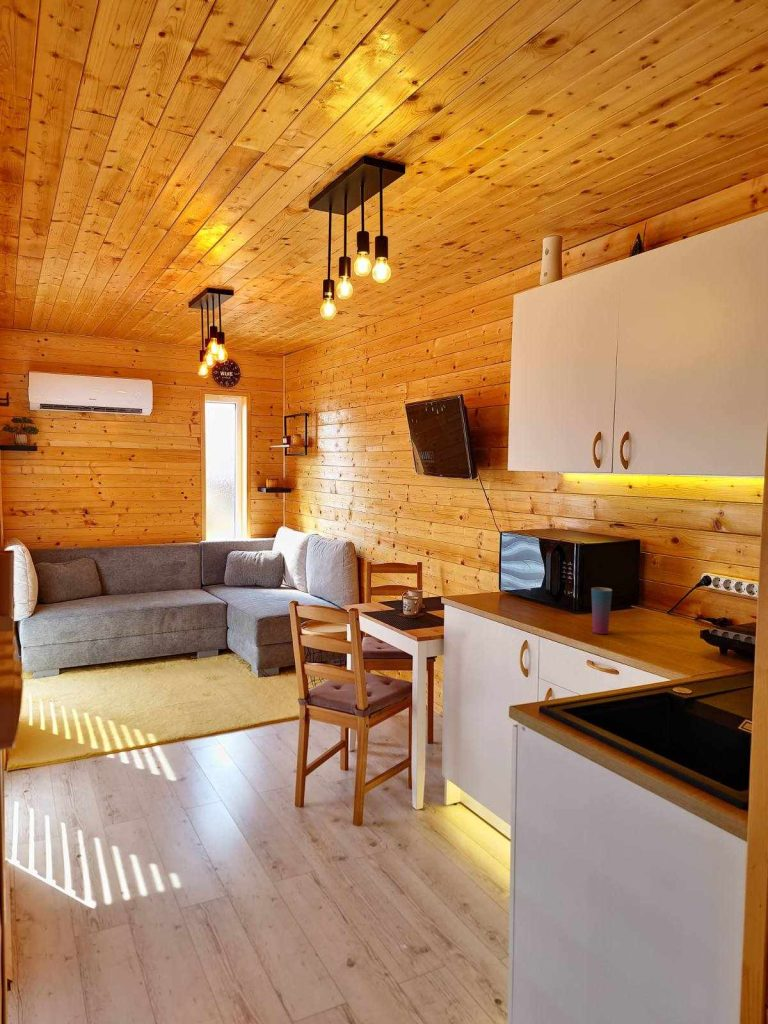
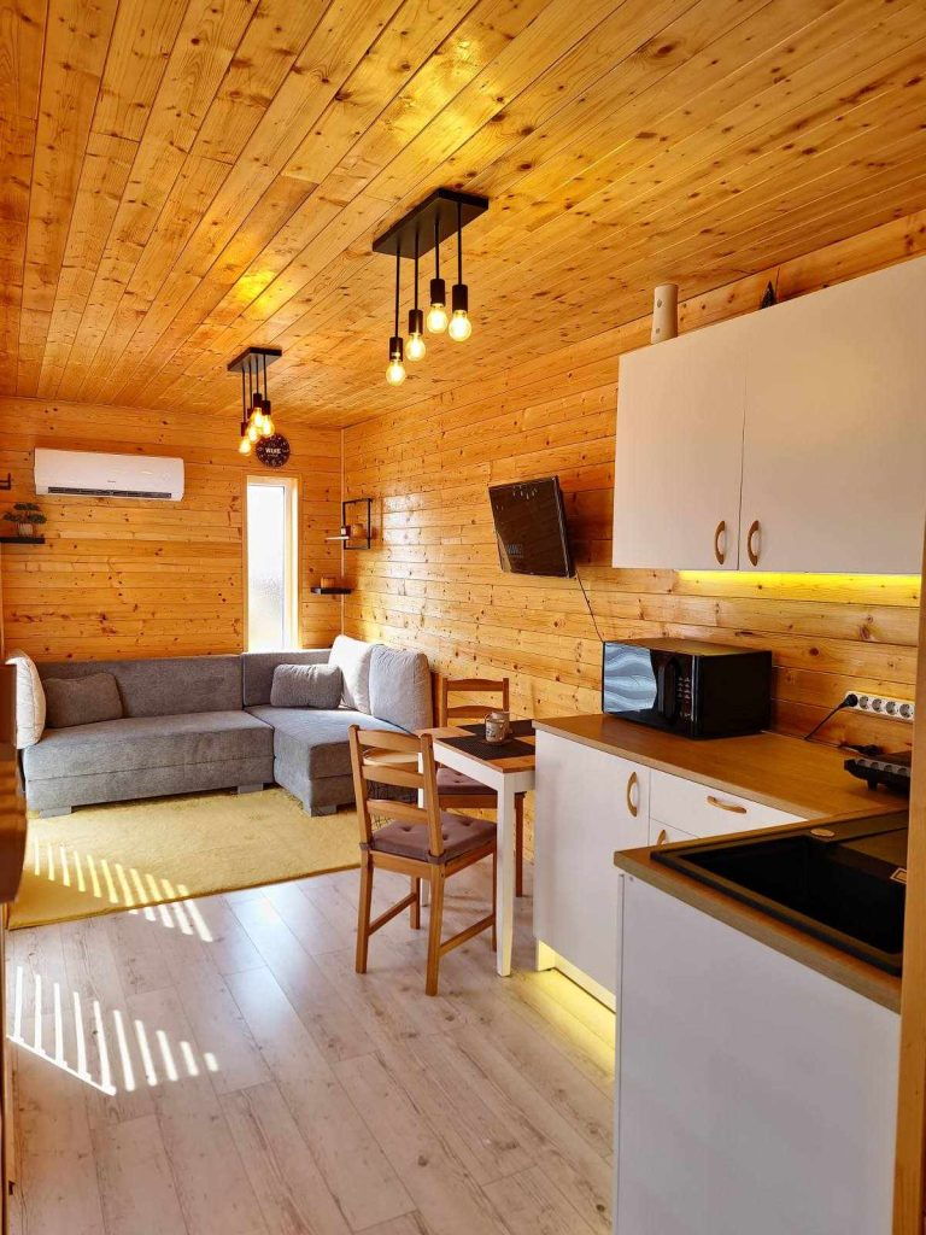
- cup (601, 610)
